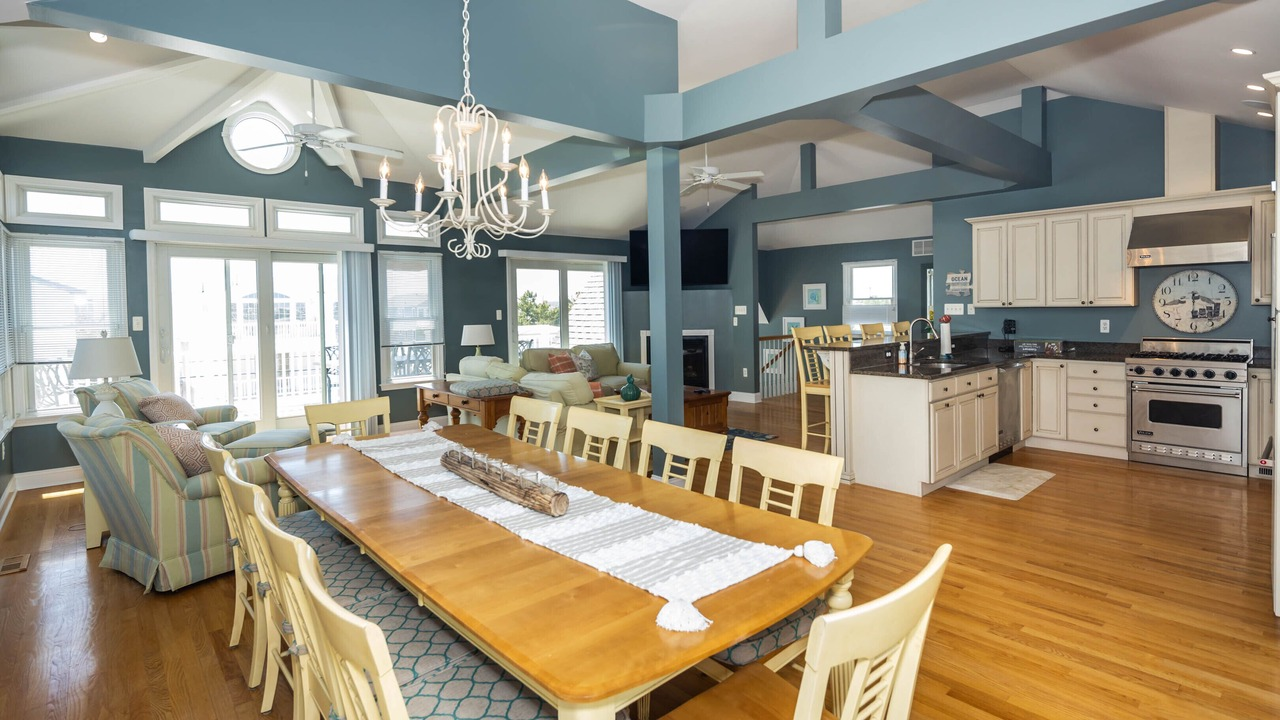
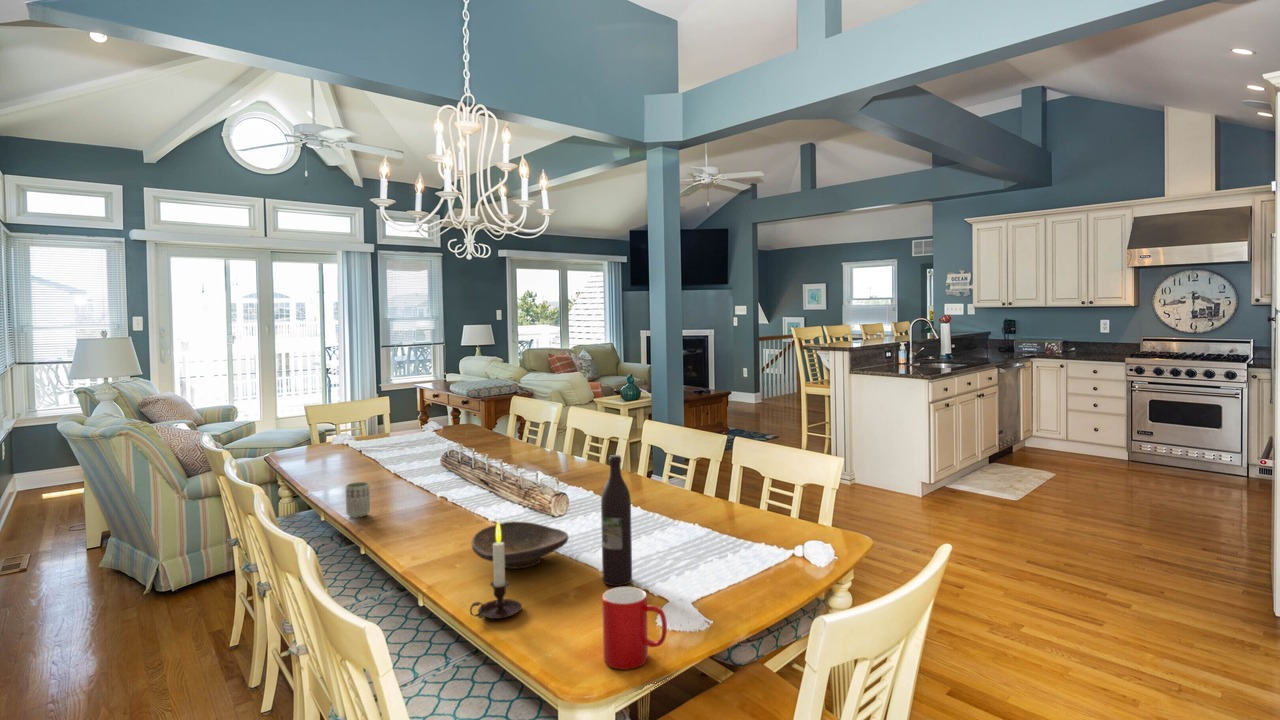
+ cup (357, 499)
+ decorative bowl (521, 547)
+ cup (632, 629)
+ candle (494, 567)
+ wine bottle (616, 518)
